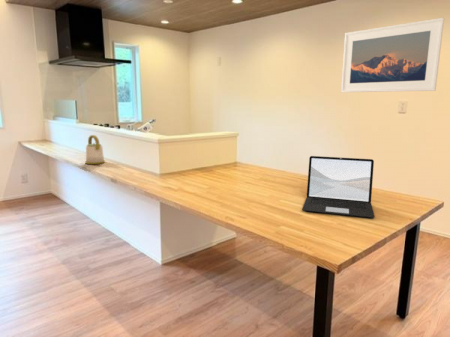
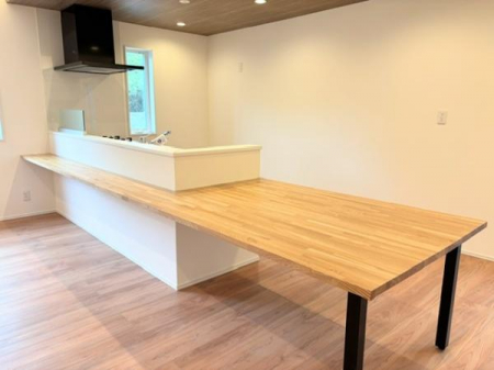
- kettle (93, 148)
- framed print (386, 59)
- laptop (339, 184)
